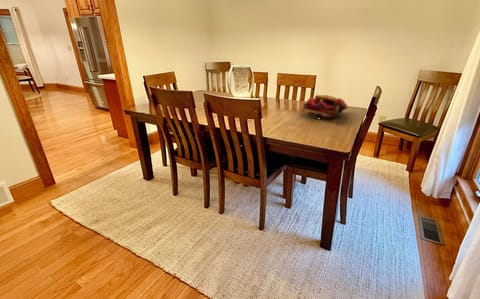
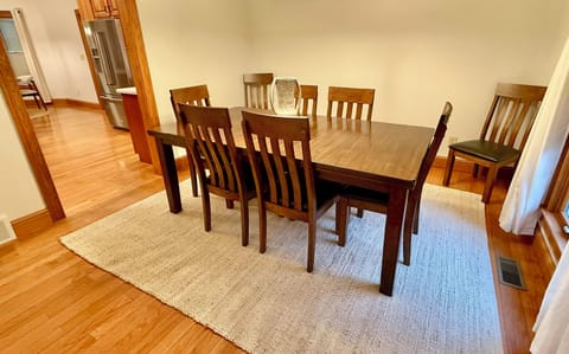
- fruit basket (323, 105)
